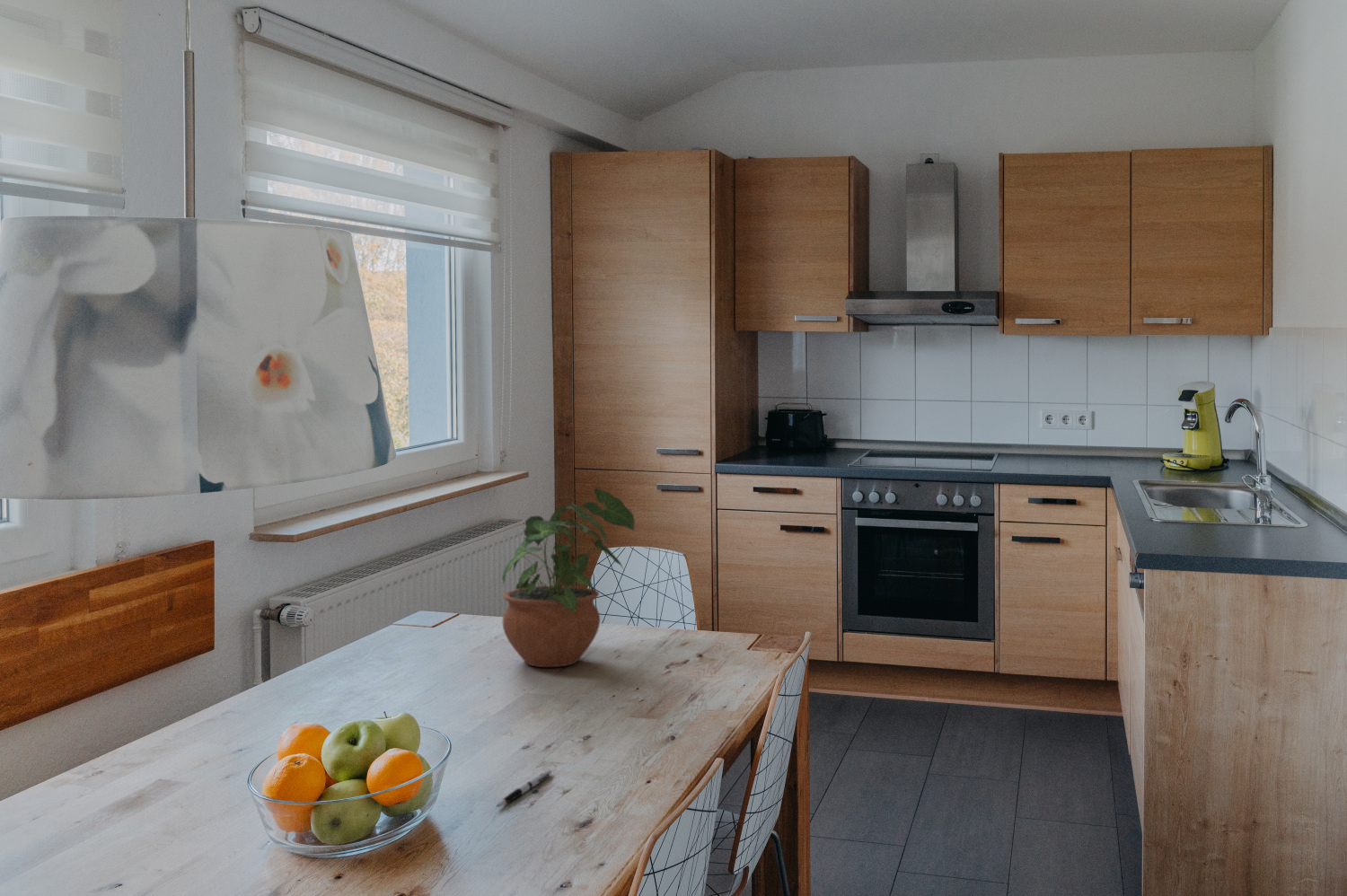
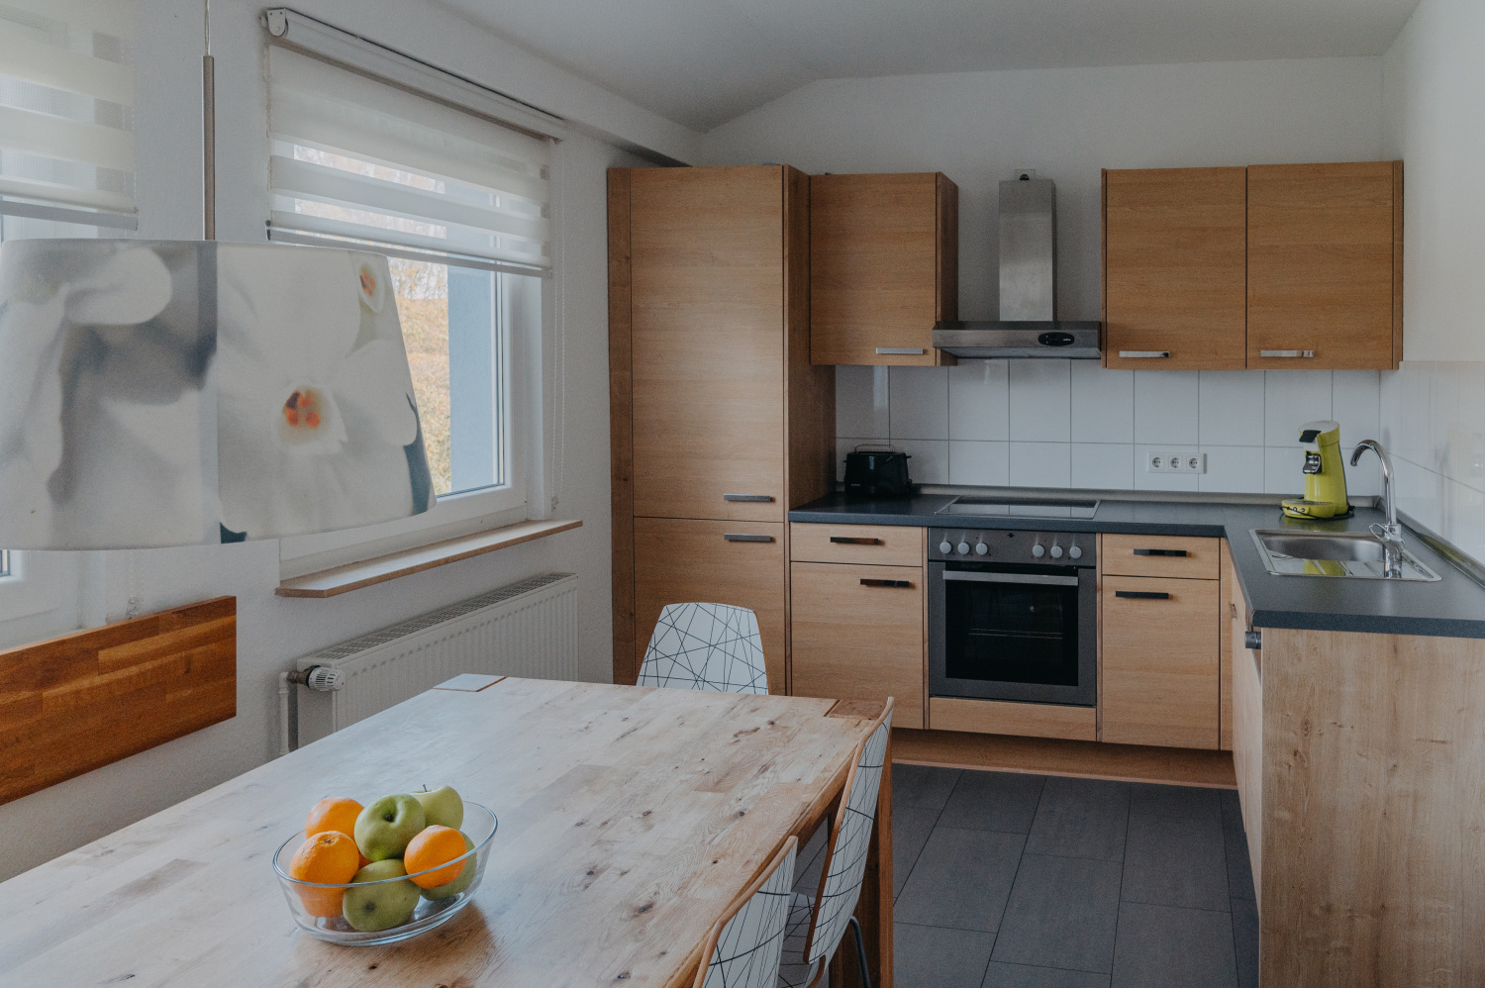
- potted plant (569, 574)
- pen (524, 788)
